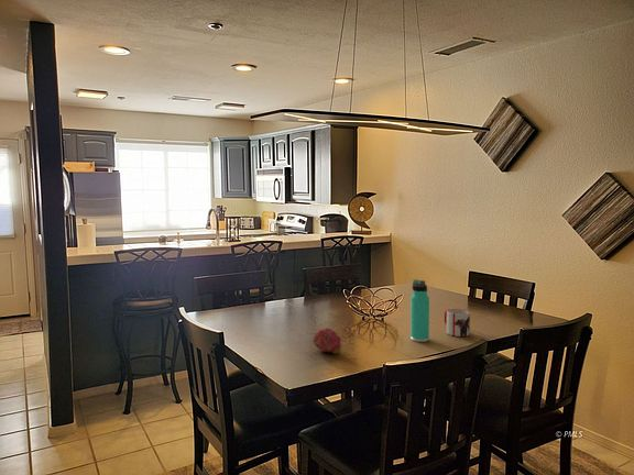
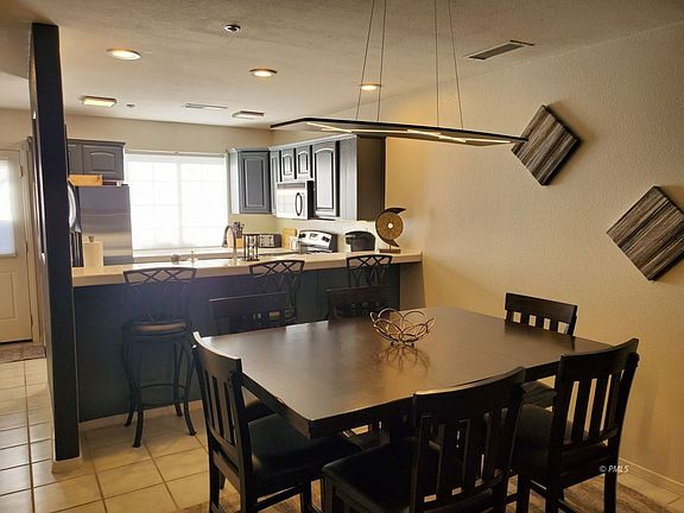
- fruit (327, 340)
- thermos bottle (419, 310)
- mug (455, 321)
